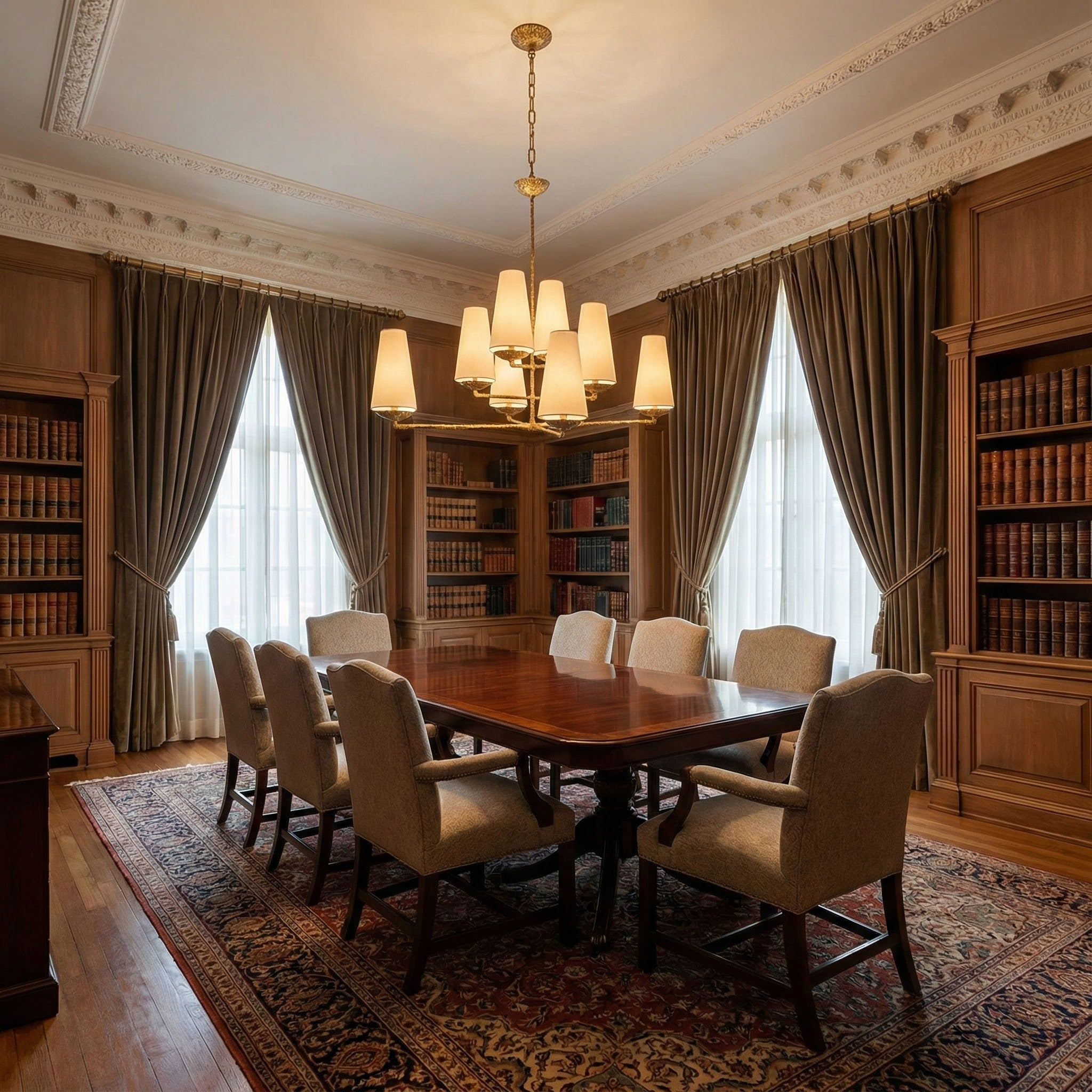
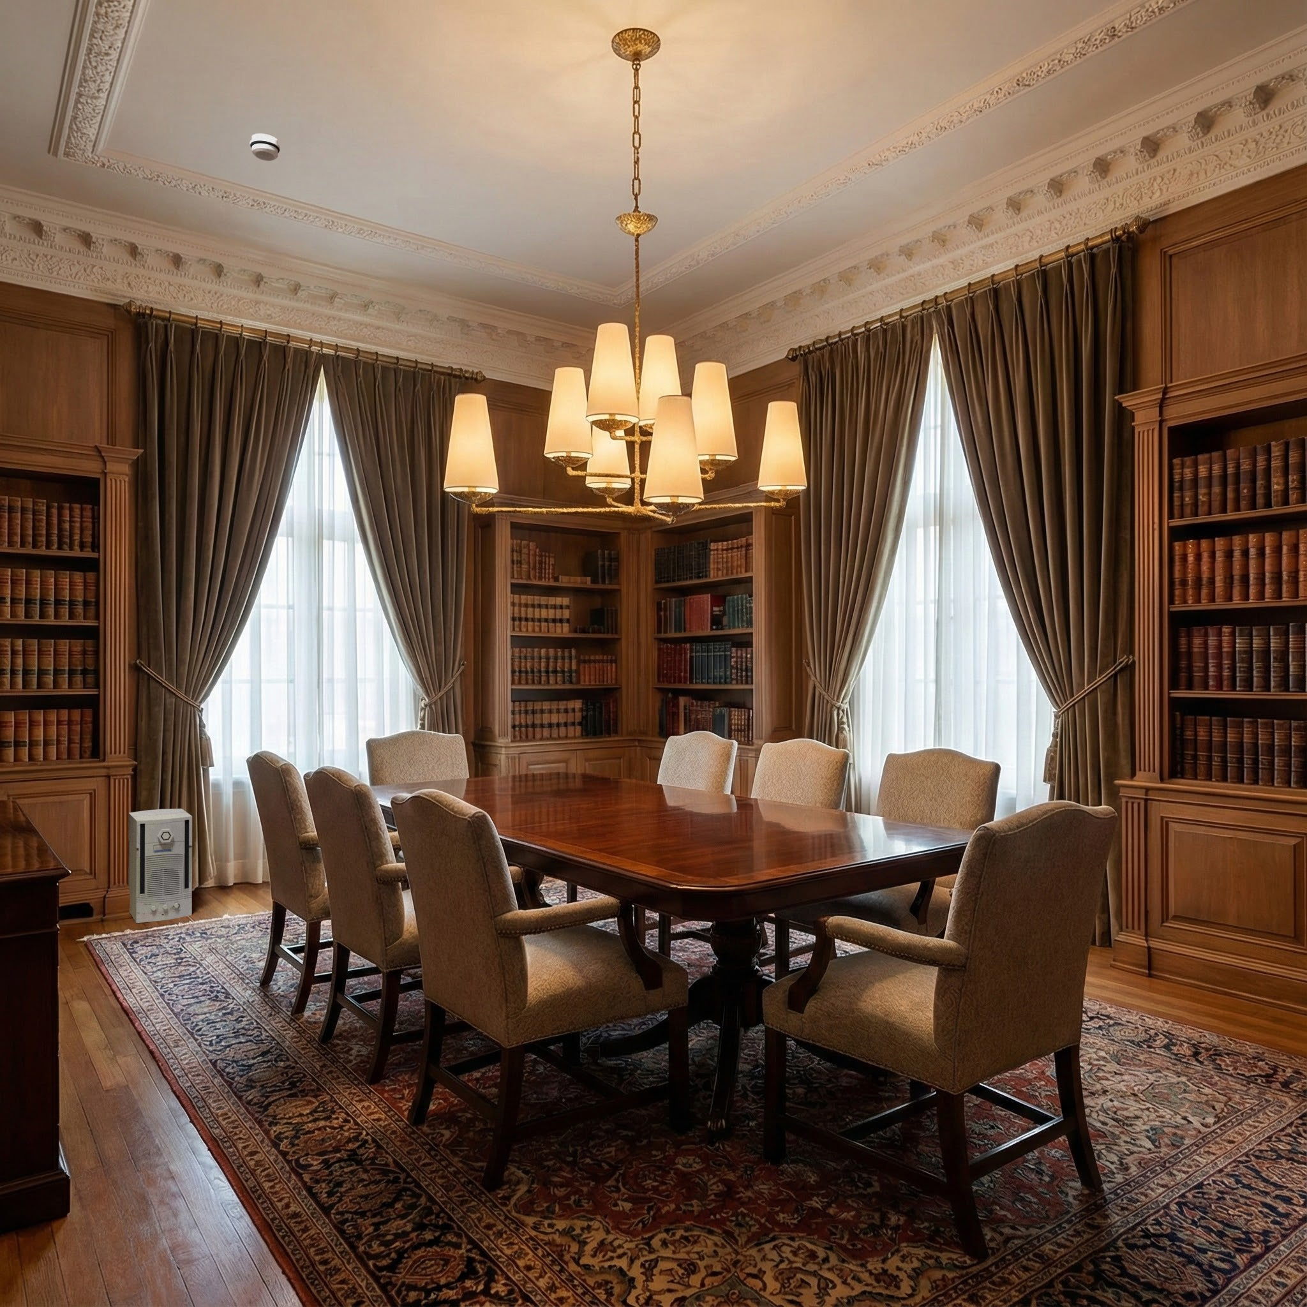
+ smoke detector (265, 147)
+ air purifier (159, 863)
